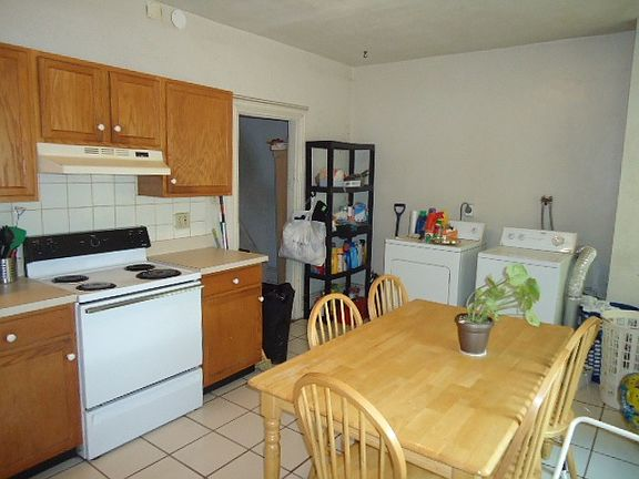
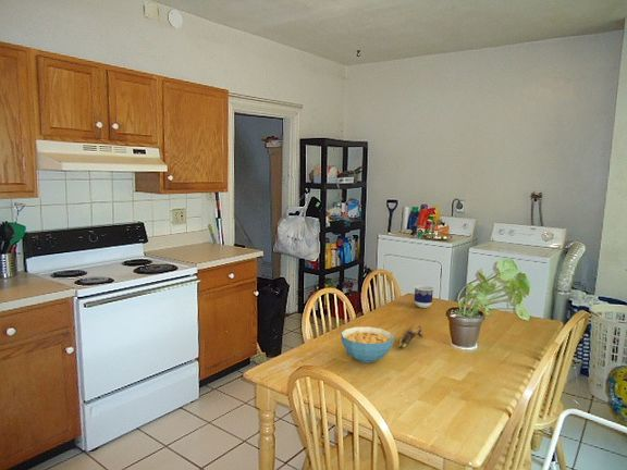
+ cereal bowl (366, 347)
+ cup (423, 296)
+ banana (410, 334)
